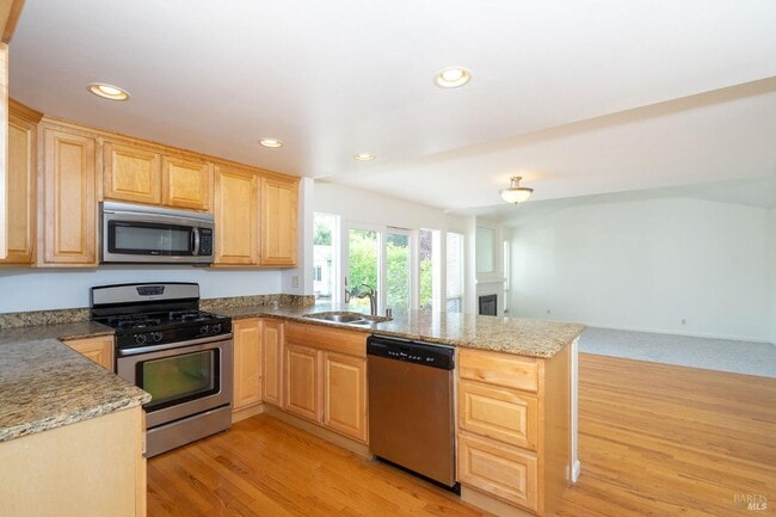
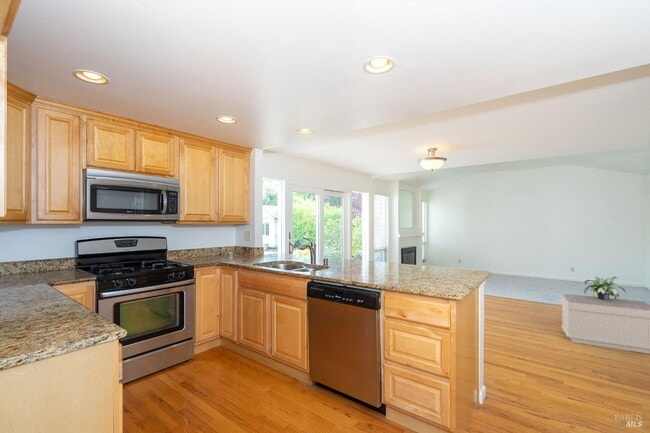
+ potted plant (605, 287)
+ bench (606, 321)
